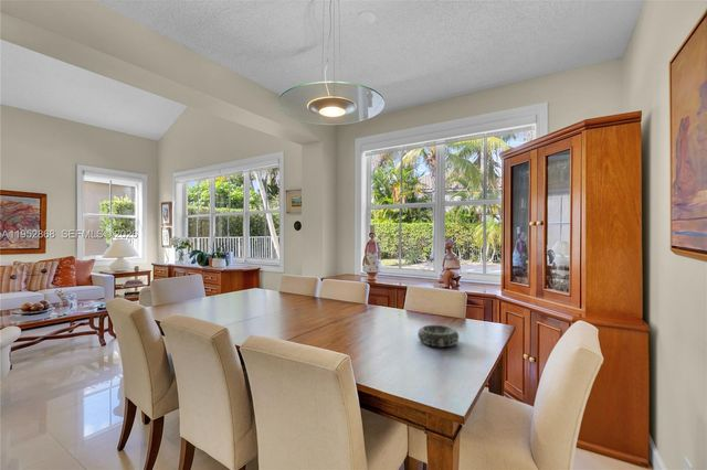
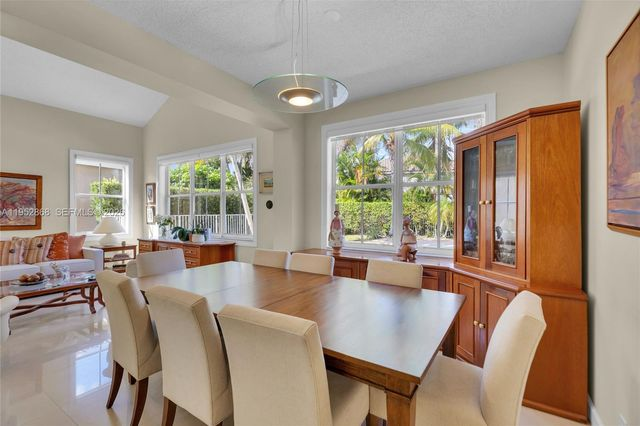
- decorative bowl (437, 335)
